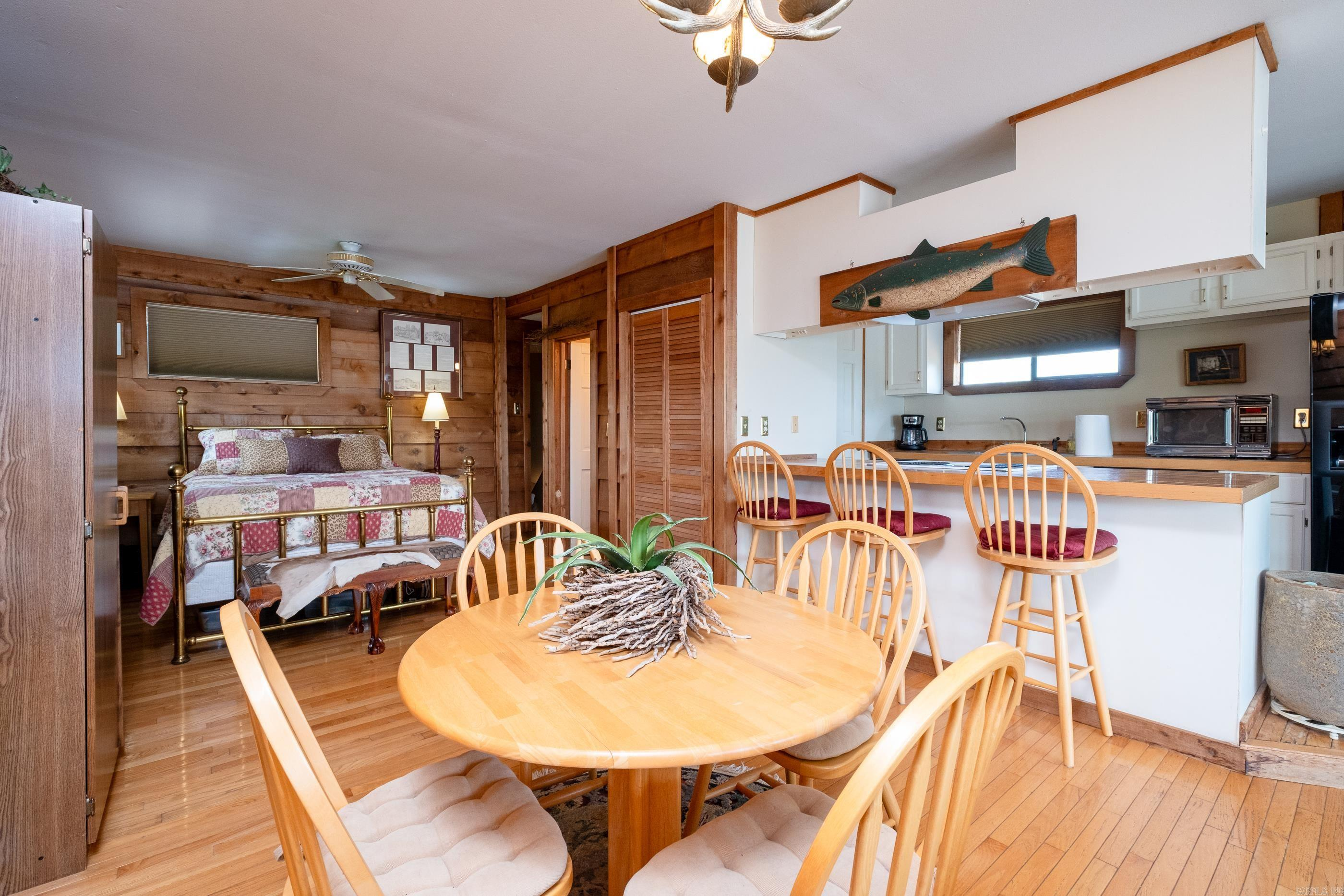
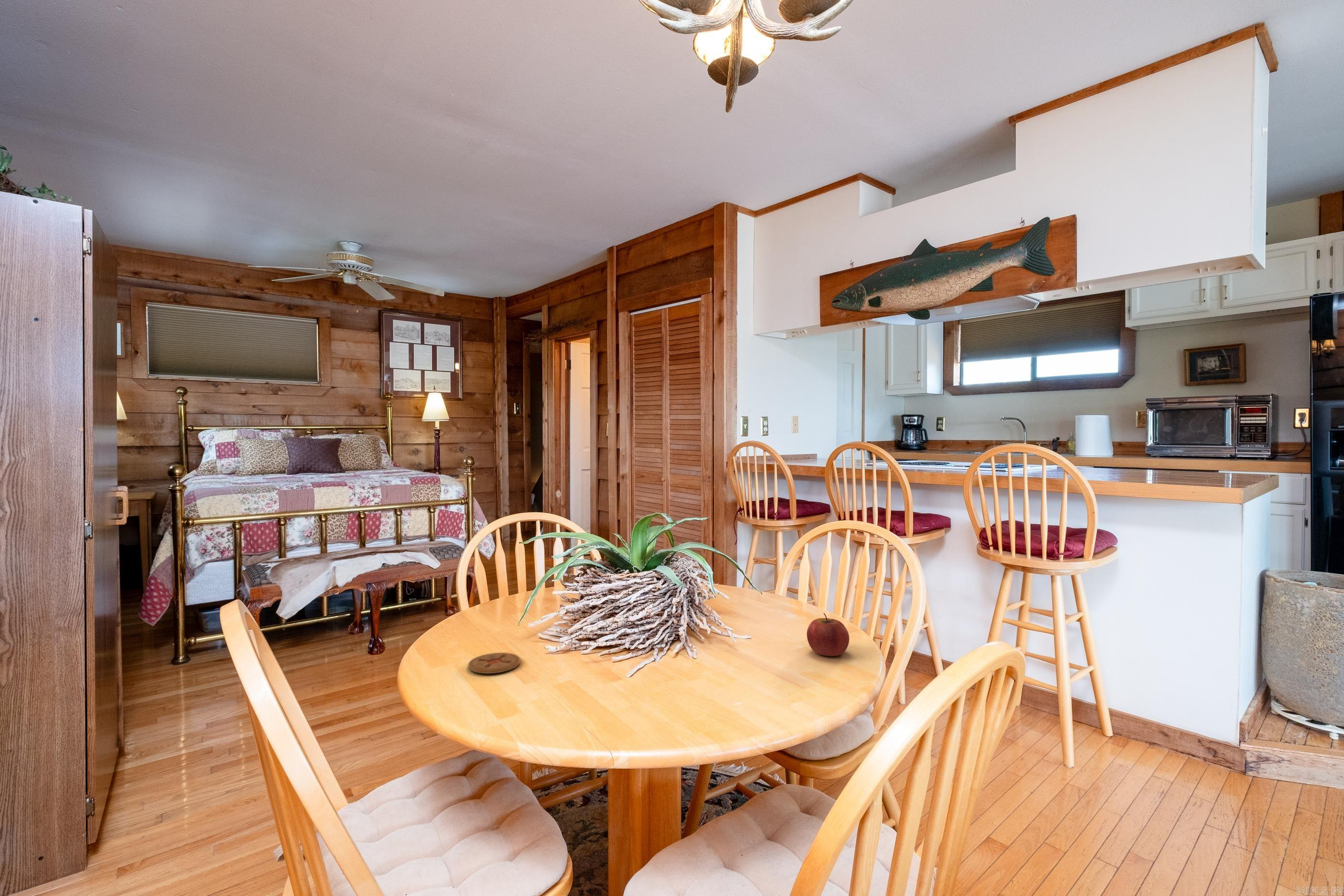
+ coaster (494, 662)
+ apple (828, 633)
